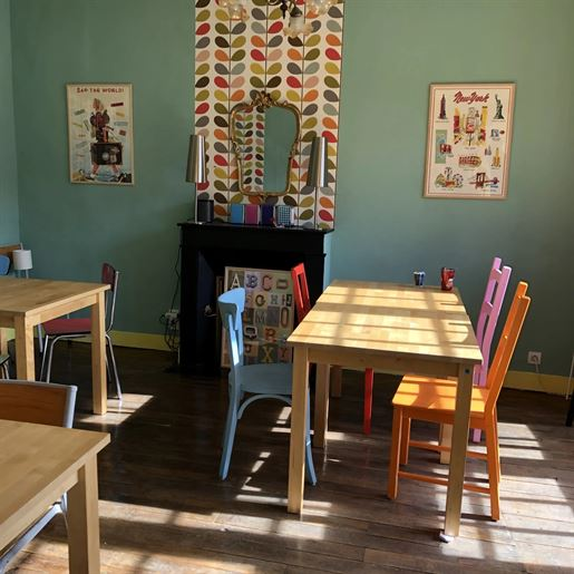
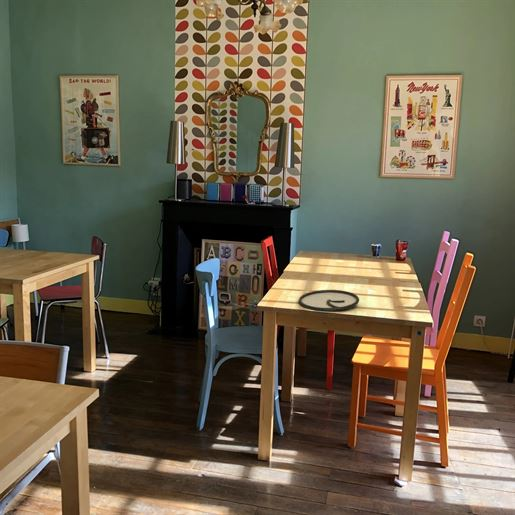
+ plate (328, 299)
